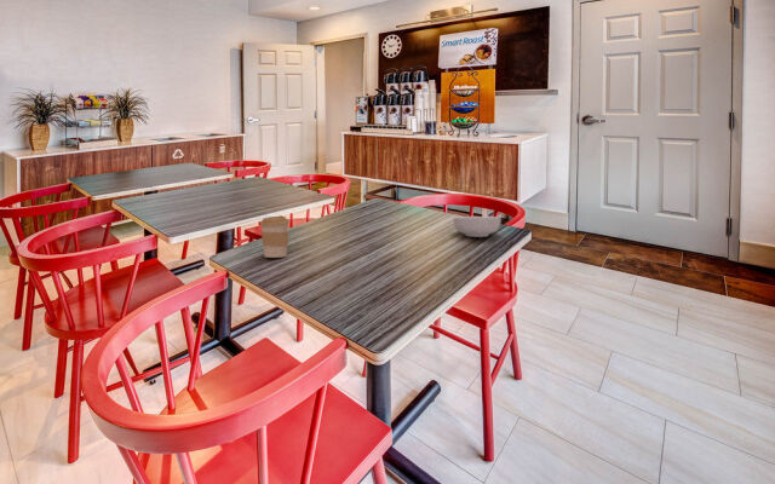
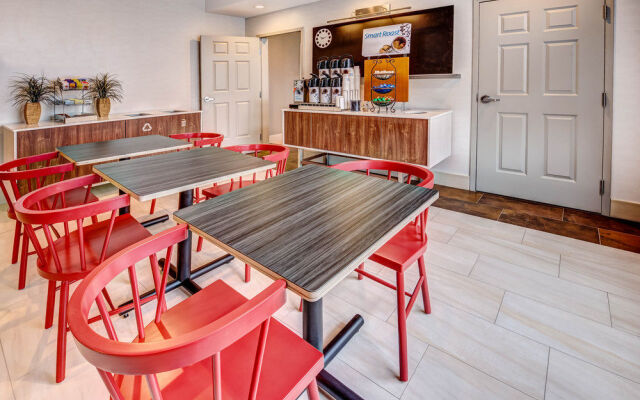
- coffee cup (275, 236)
- cereal bowl (476, 226)
